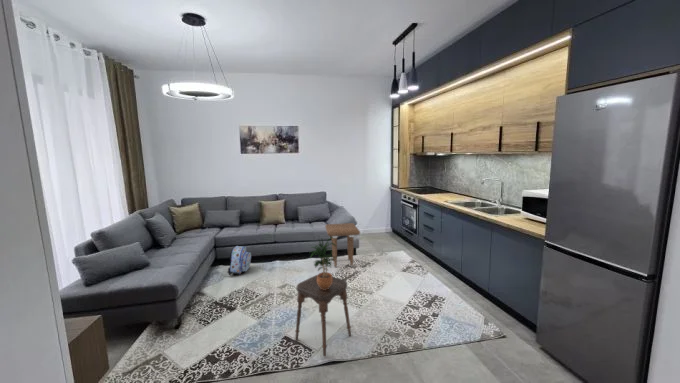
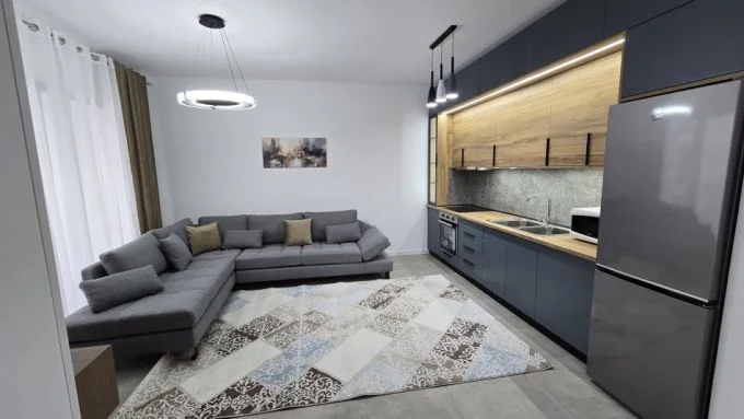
- backpack (239, 259)
- side table (347, 245)
- stool (322, 311)
- potted plant (321, 262)
